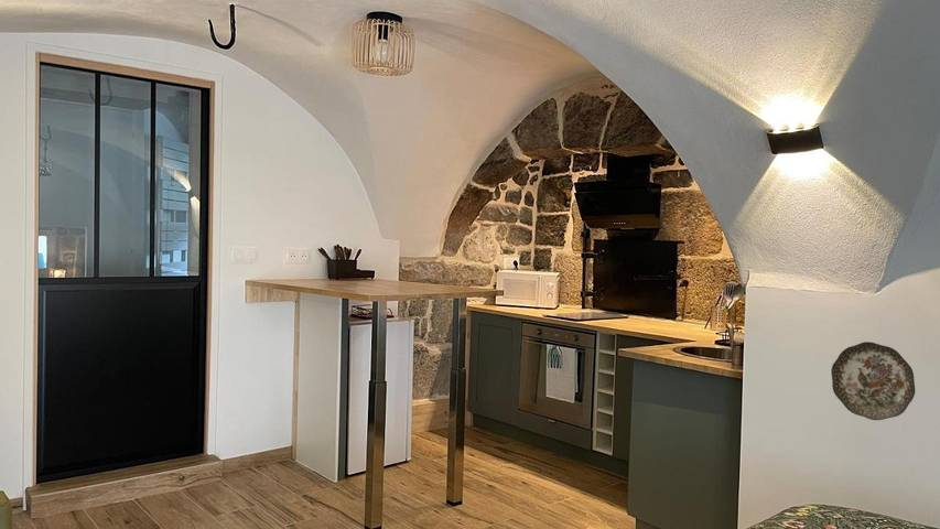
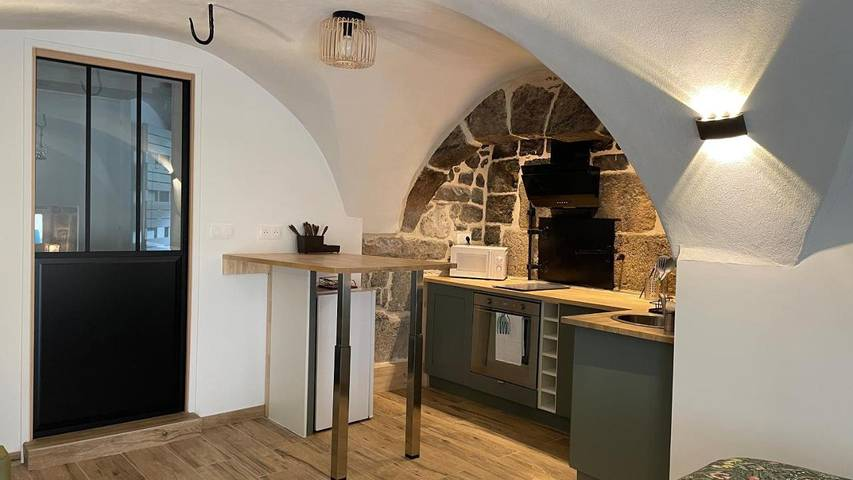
- decorative plate (872, 380)
